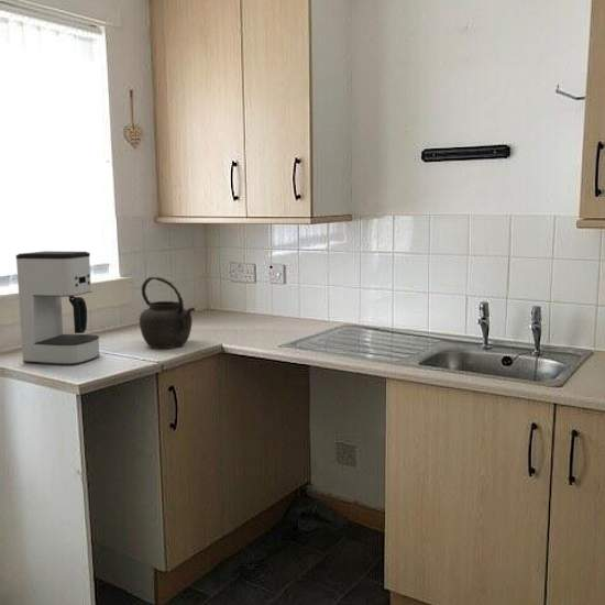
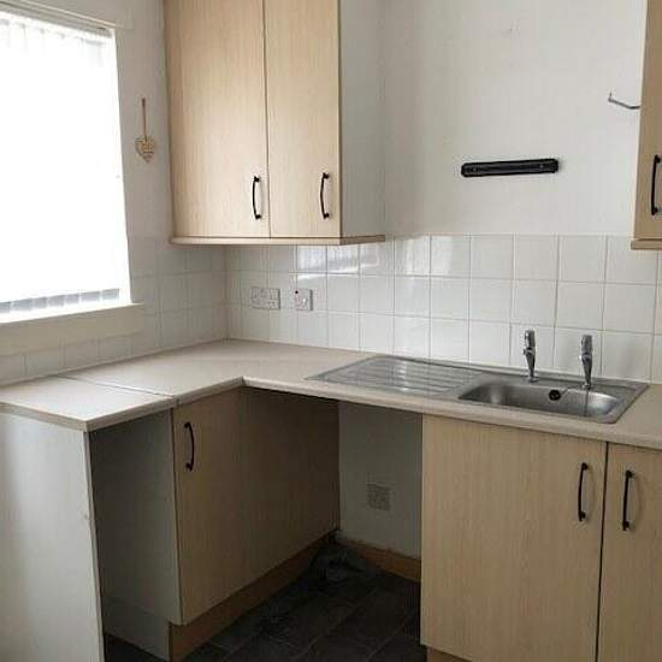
- coffee maker (61, 305)
- kettle (168, 311)
